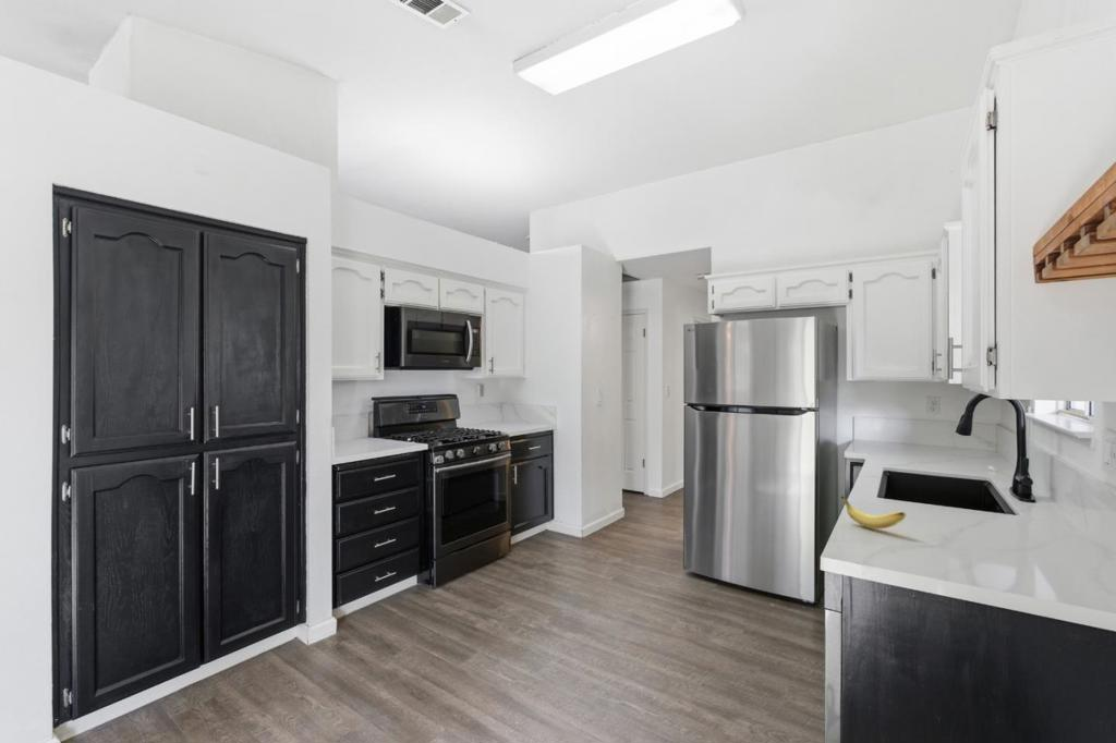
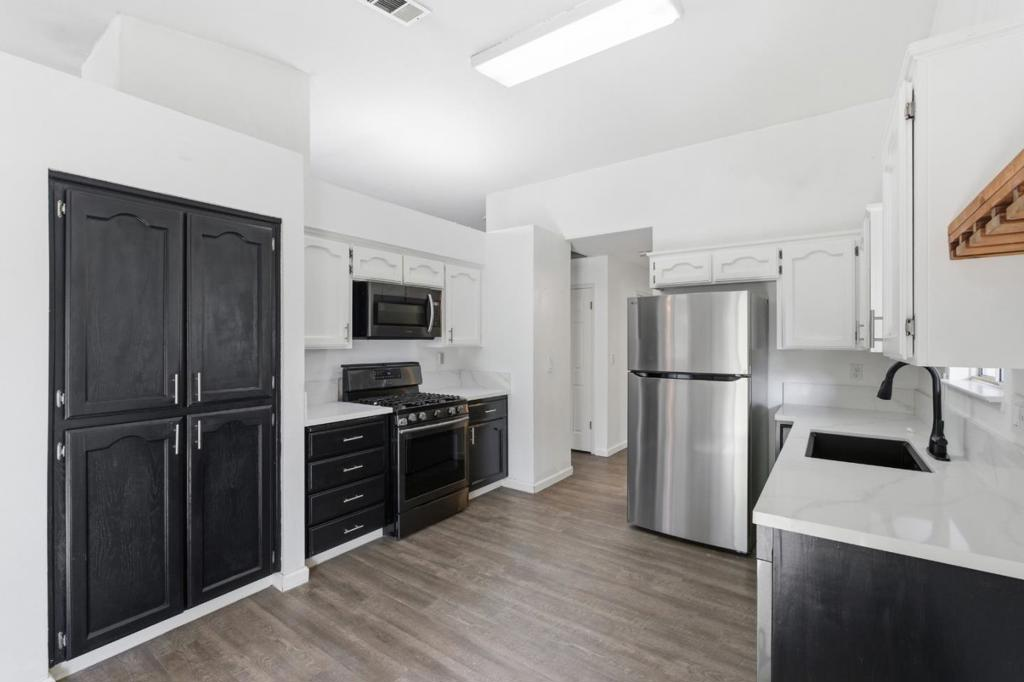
- banana (872, 515)
